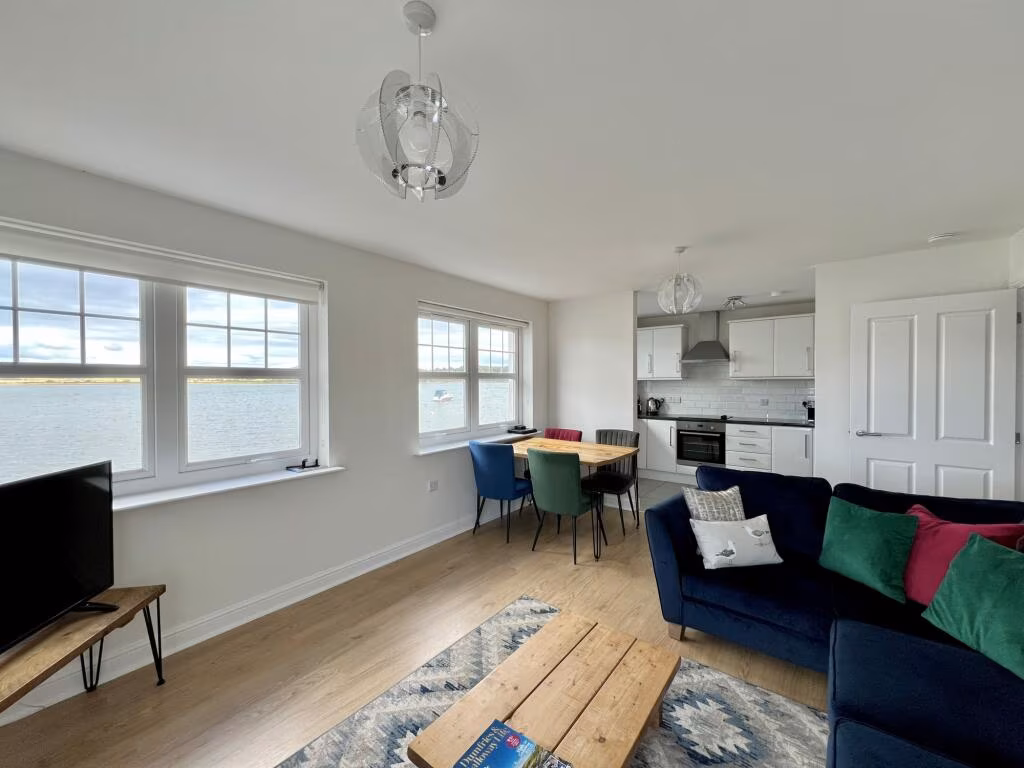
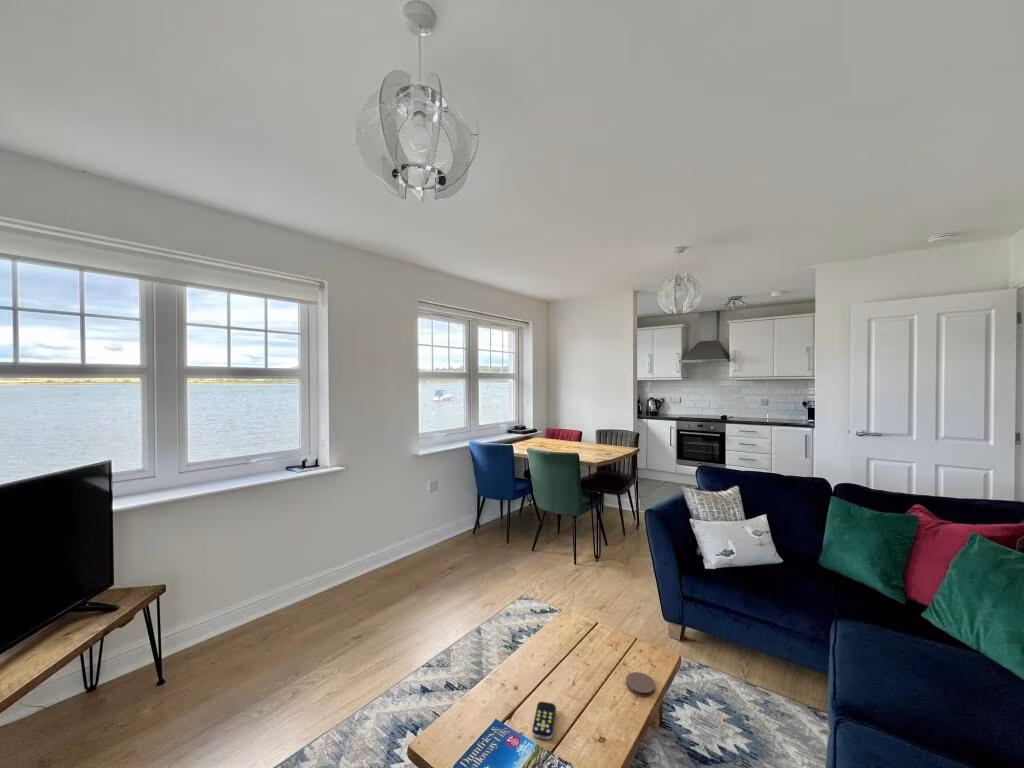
+ remote control (544, 719)
+ coaster (640, 683)
